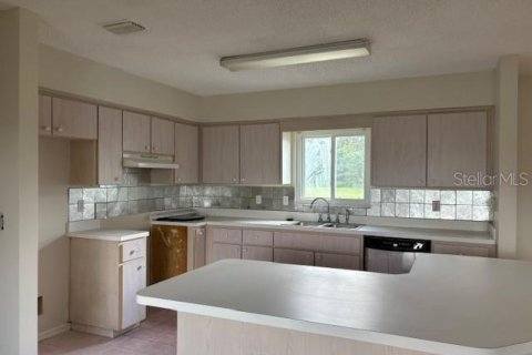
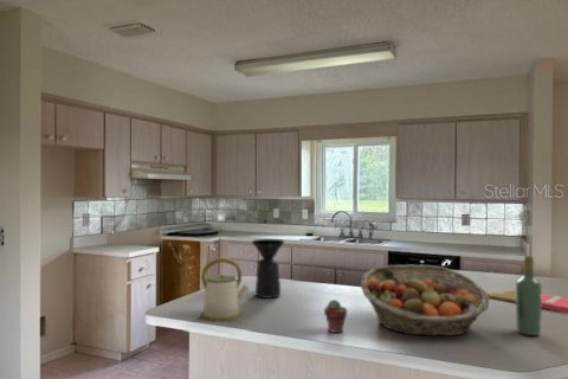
+ cutting board (543, 301)
+ potted succulent (335, 314)
+ kettle (225, 287)
+ coffee maker (267, 268)
+ wine bottle (528, 294)
+ fruit basket (421, 297)
